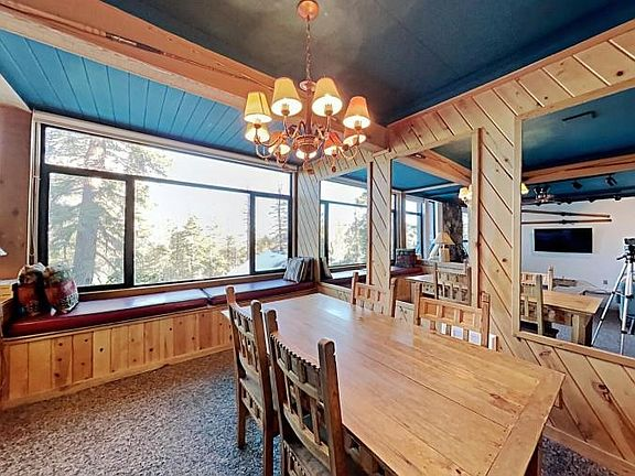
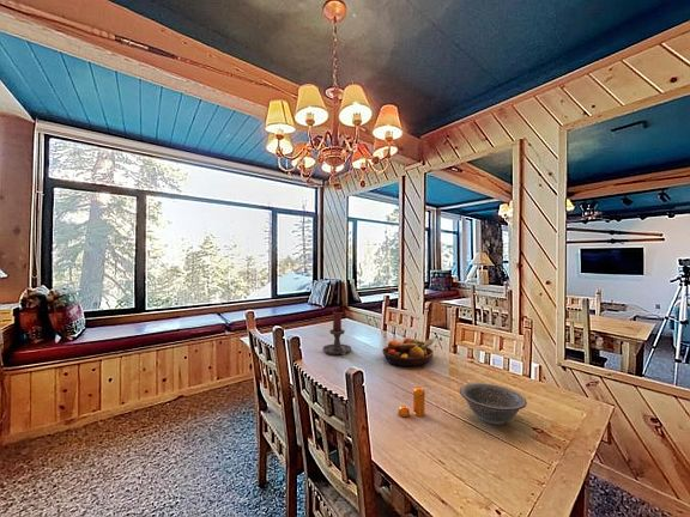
+ fruit bowl (407, 348)
+ pepper shaker (413, 400)
+ decorative bowl (491, 406)
+ candle holder (338, 332)
